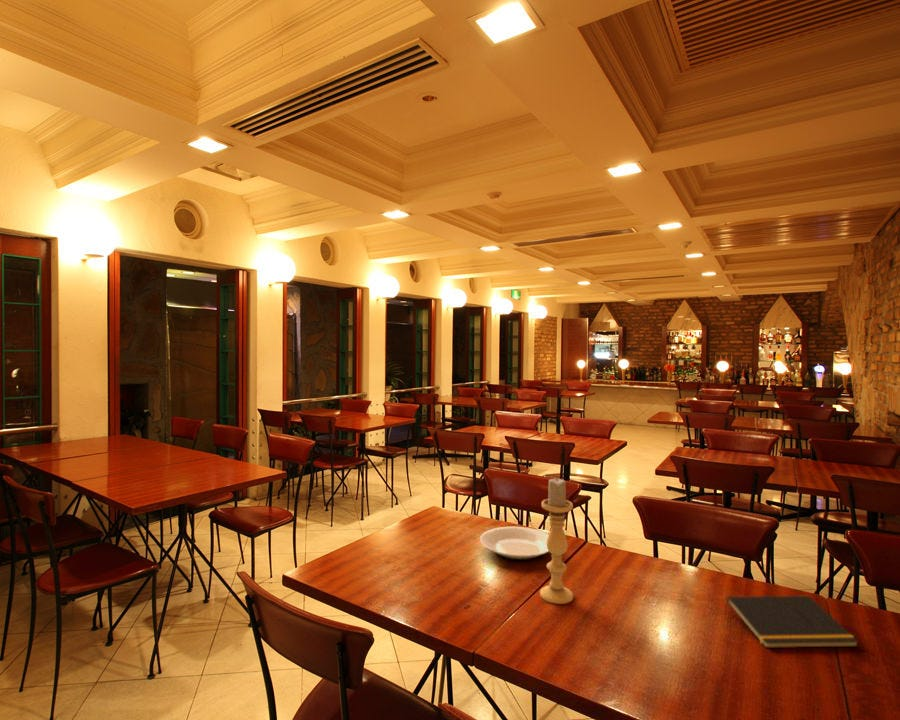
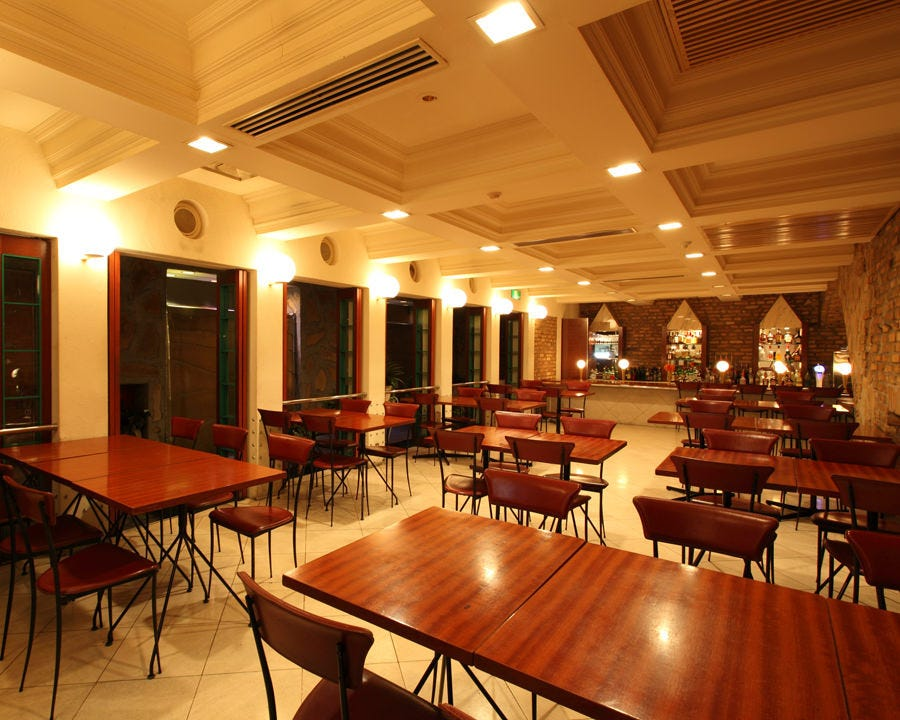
- notepad (788, 620)
- candle holder (556, 536)
- plate (517, 545)
